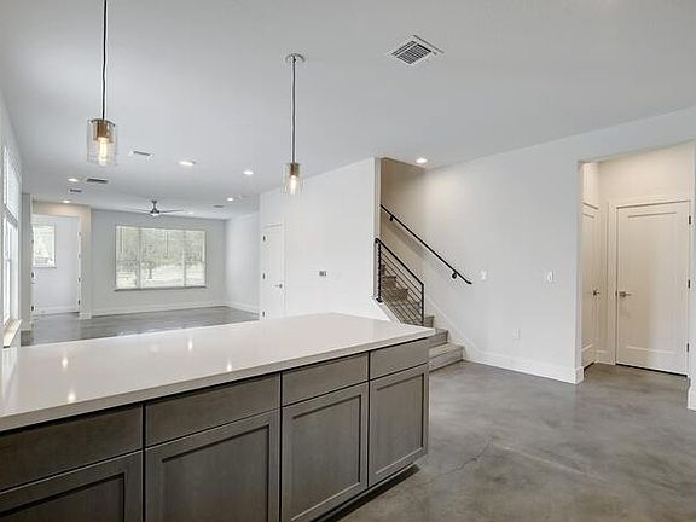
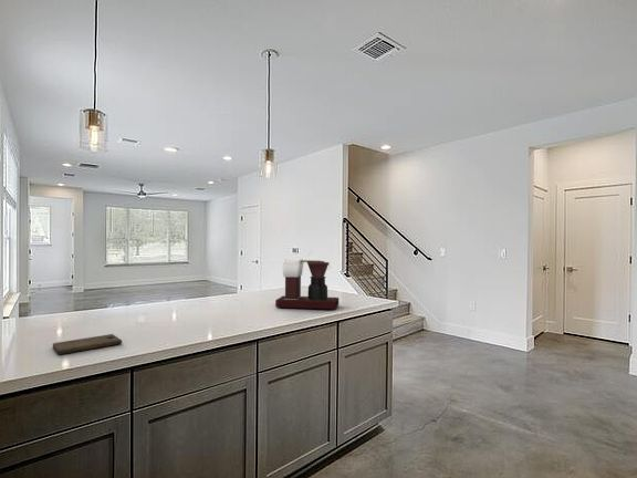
+ cutting board (87, 343)
+ coffee maker (310, 284)
